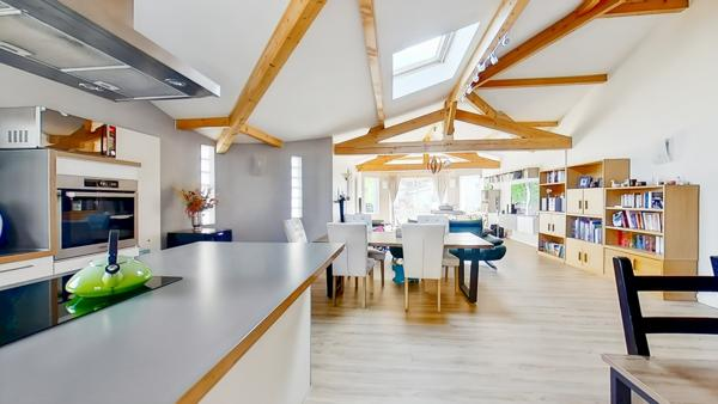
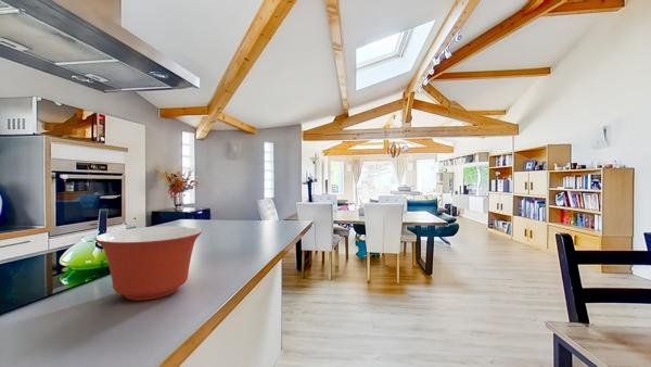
+ mixing bowl (152, 262)
